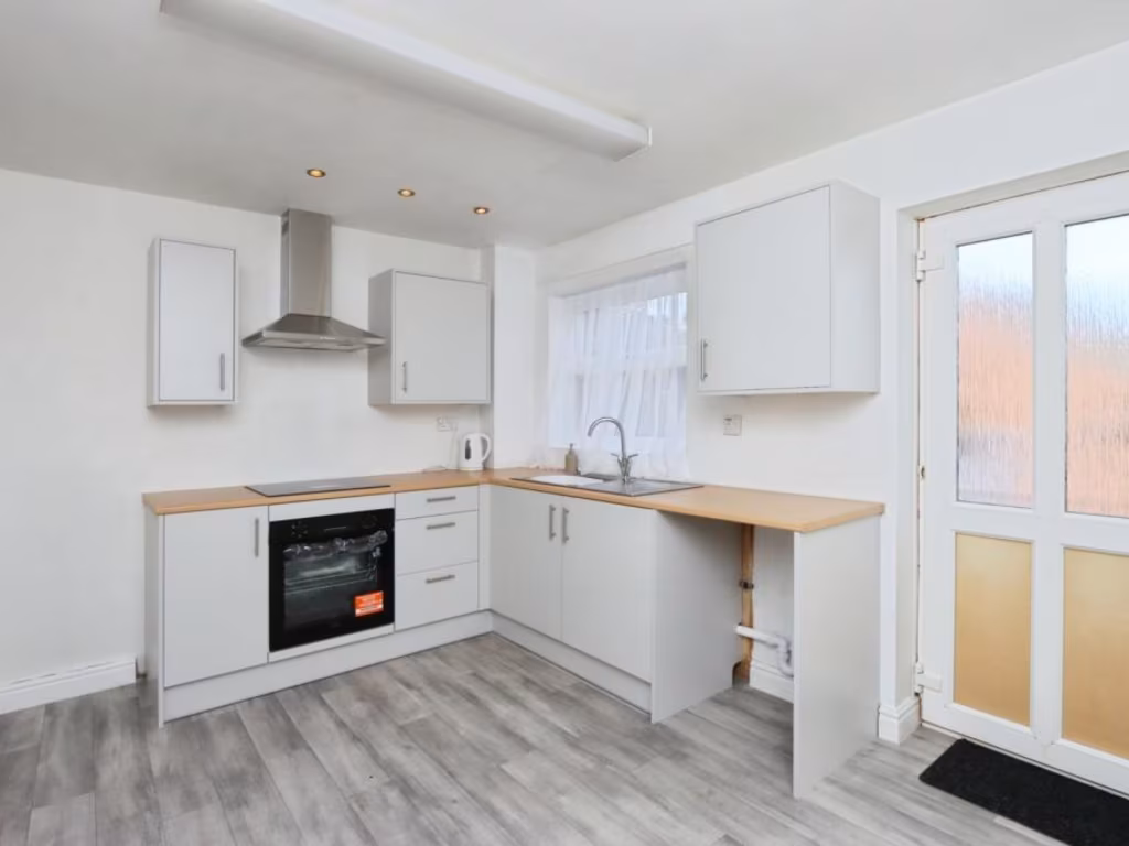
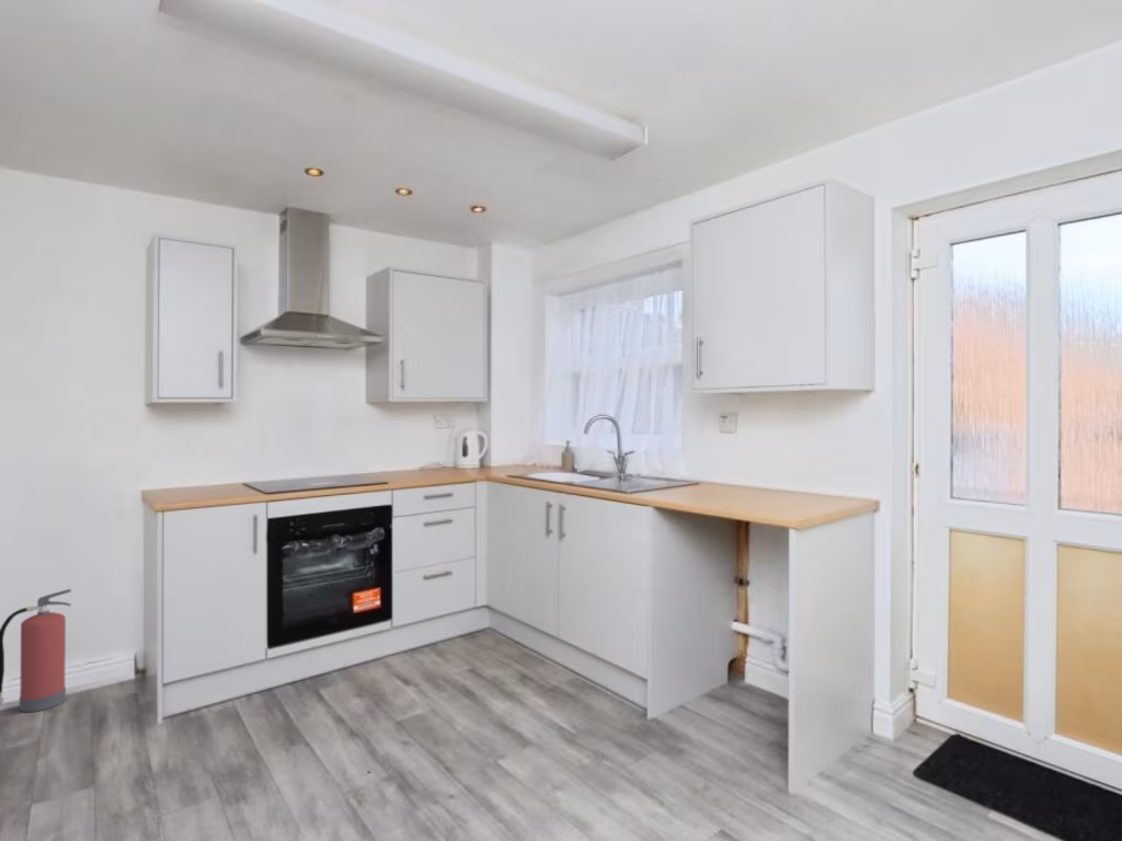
+ fire extinguisher (33, 649)
